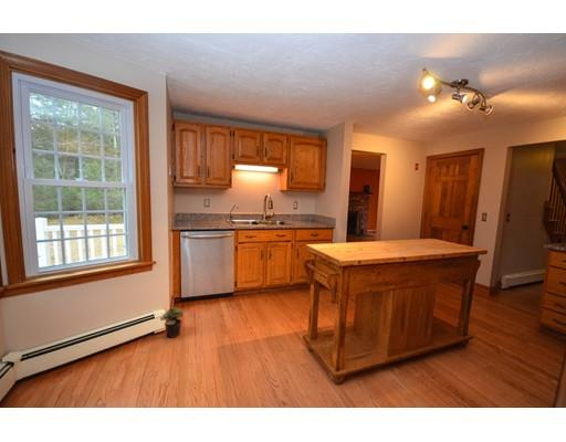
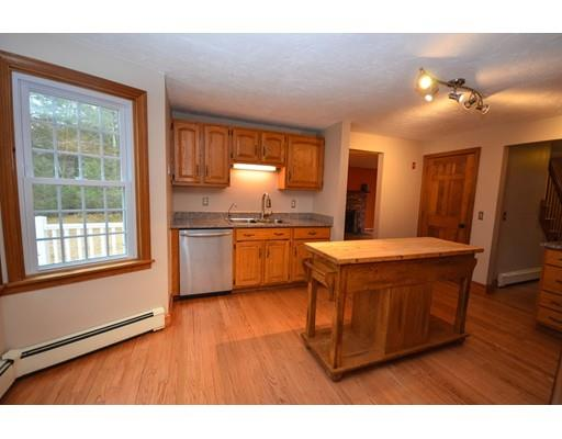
- potted plant (171, 320)
